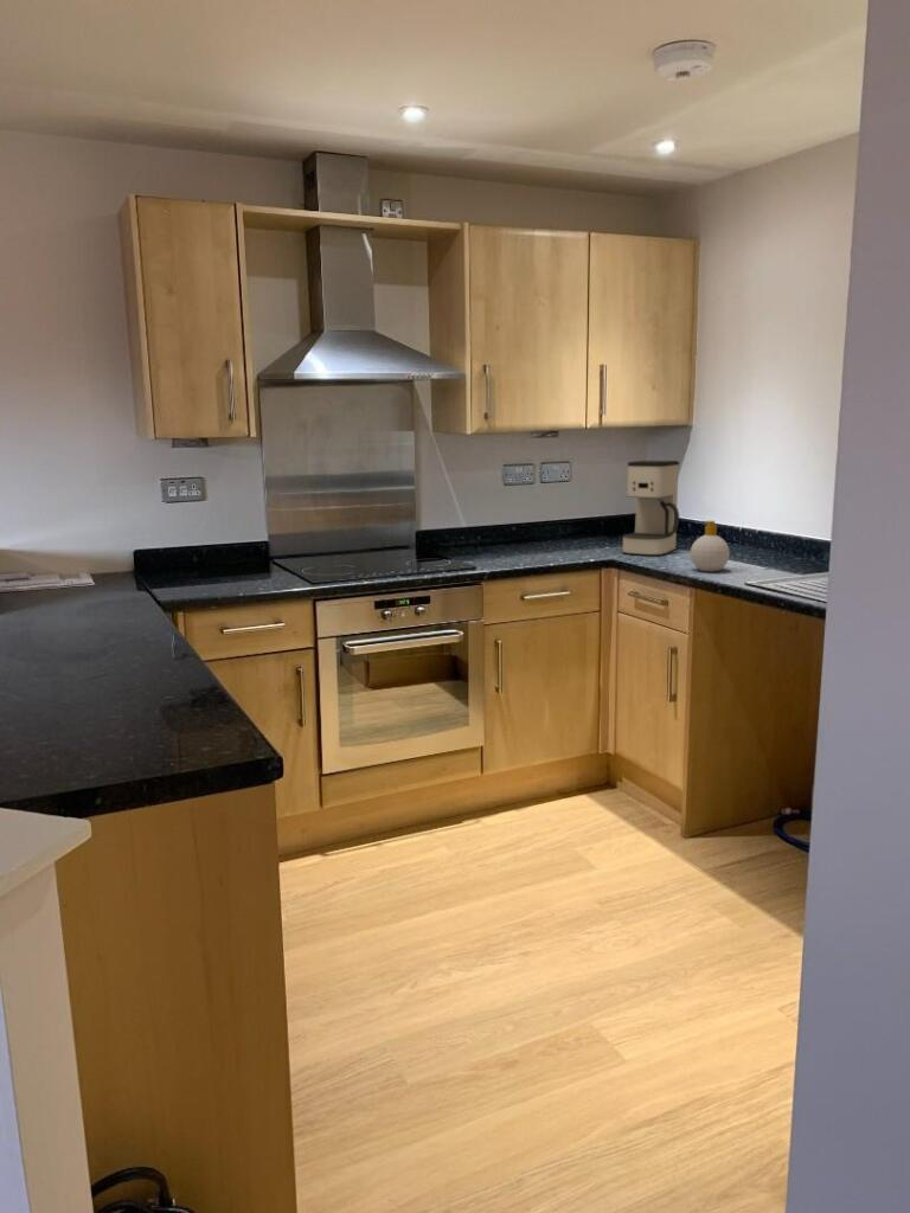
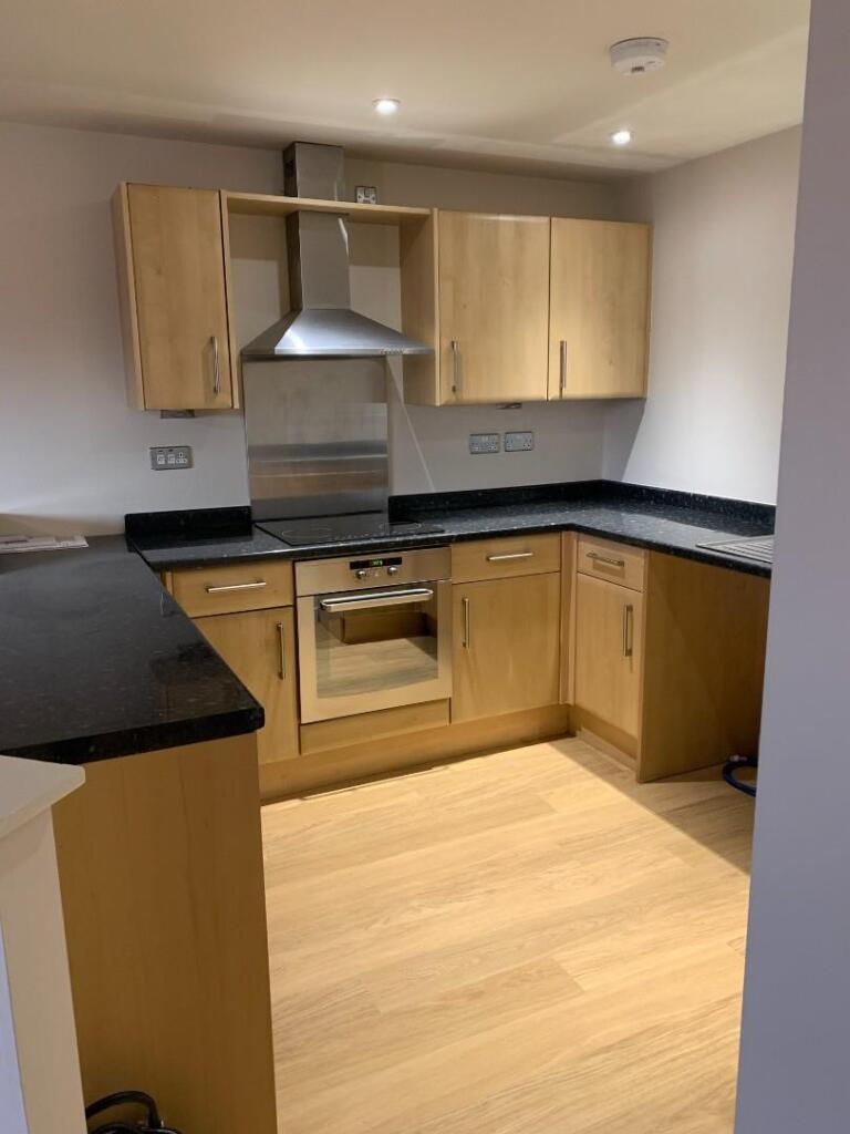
- coffee maker (653, 507)
- soap bottle (710, 545)
